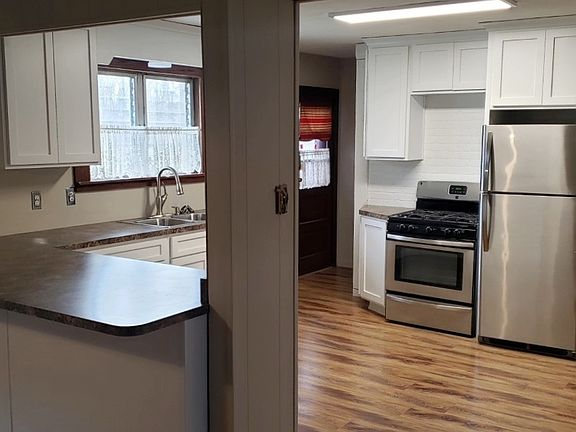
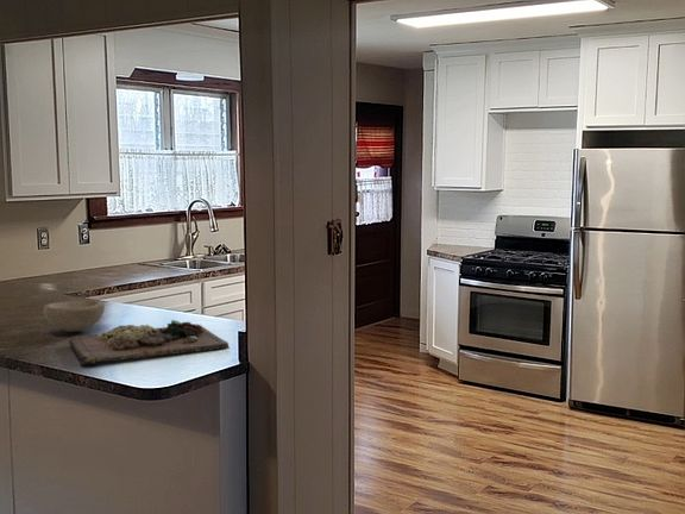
+ cutting board (147, 336)
+ bowl (75, 316)
